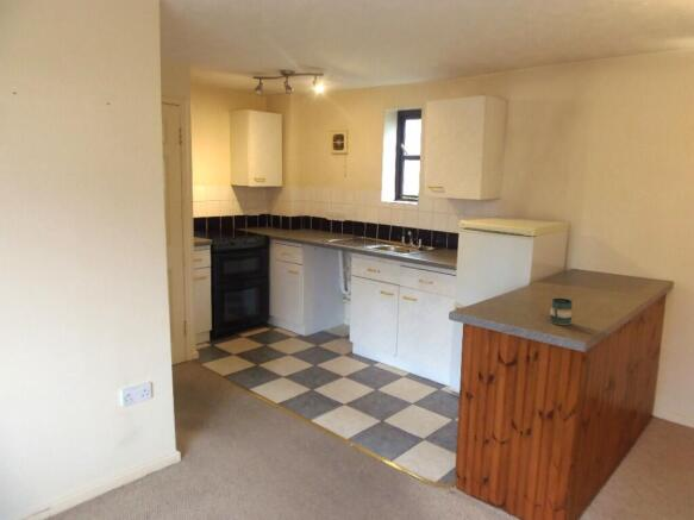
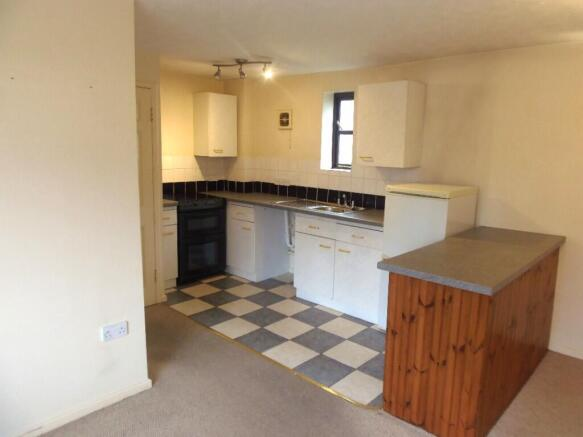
- mug (559, 312)
